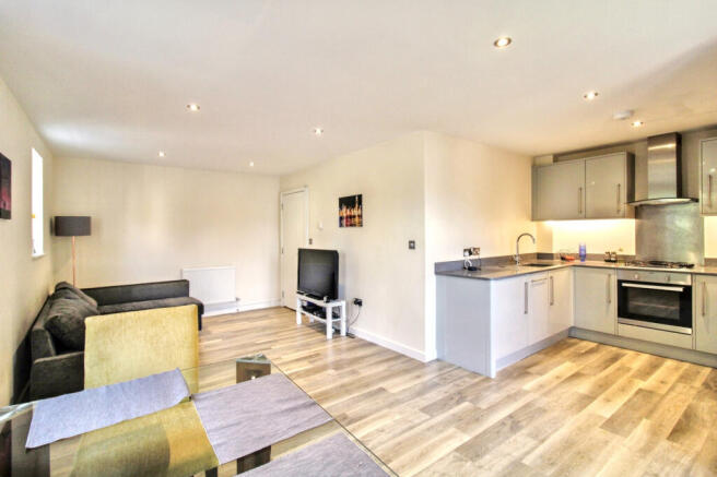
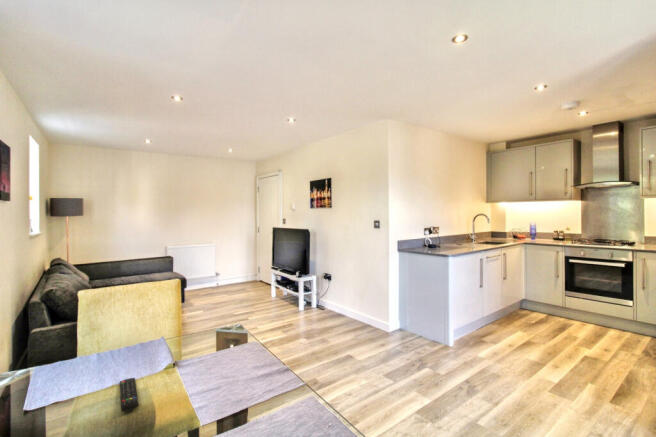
+ remote control (128, 393)
